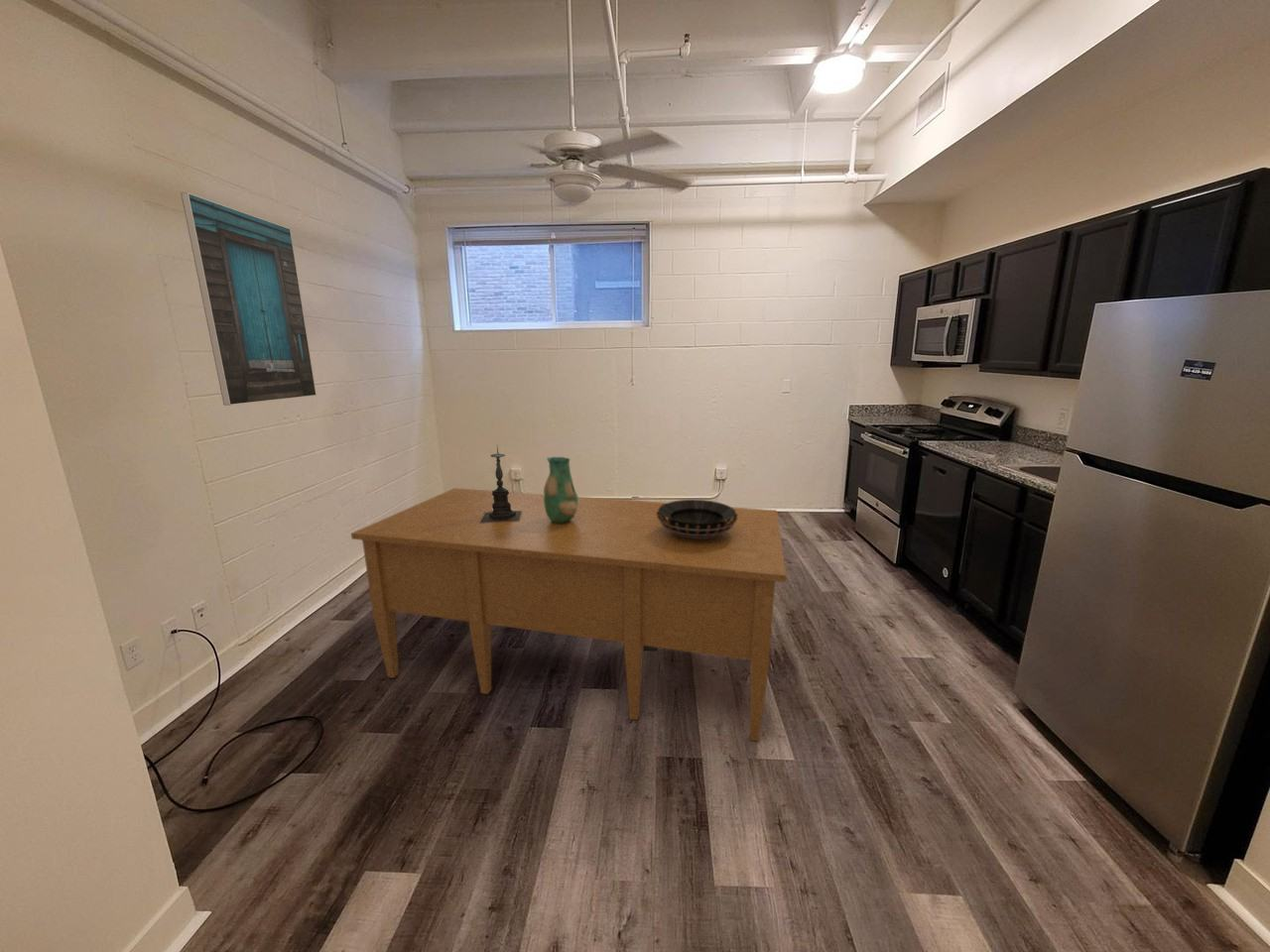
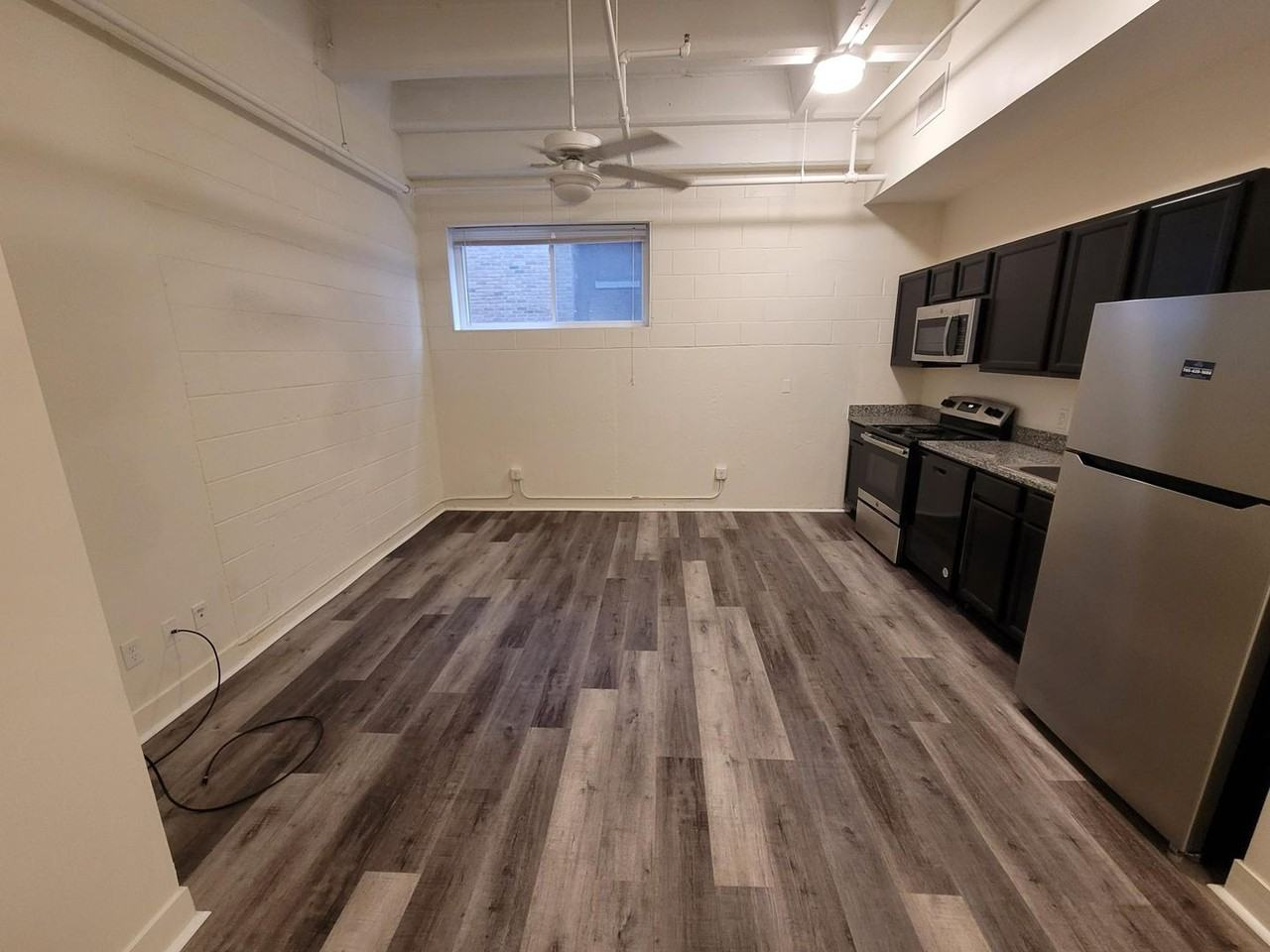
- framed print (259, 310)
- vase (561, 489)
- candle holder (499, 480)
- desk (580, 592)
- decorative bowl (696, 521)
